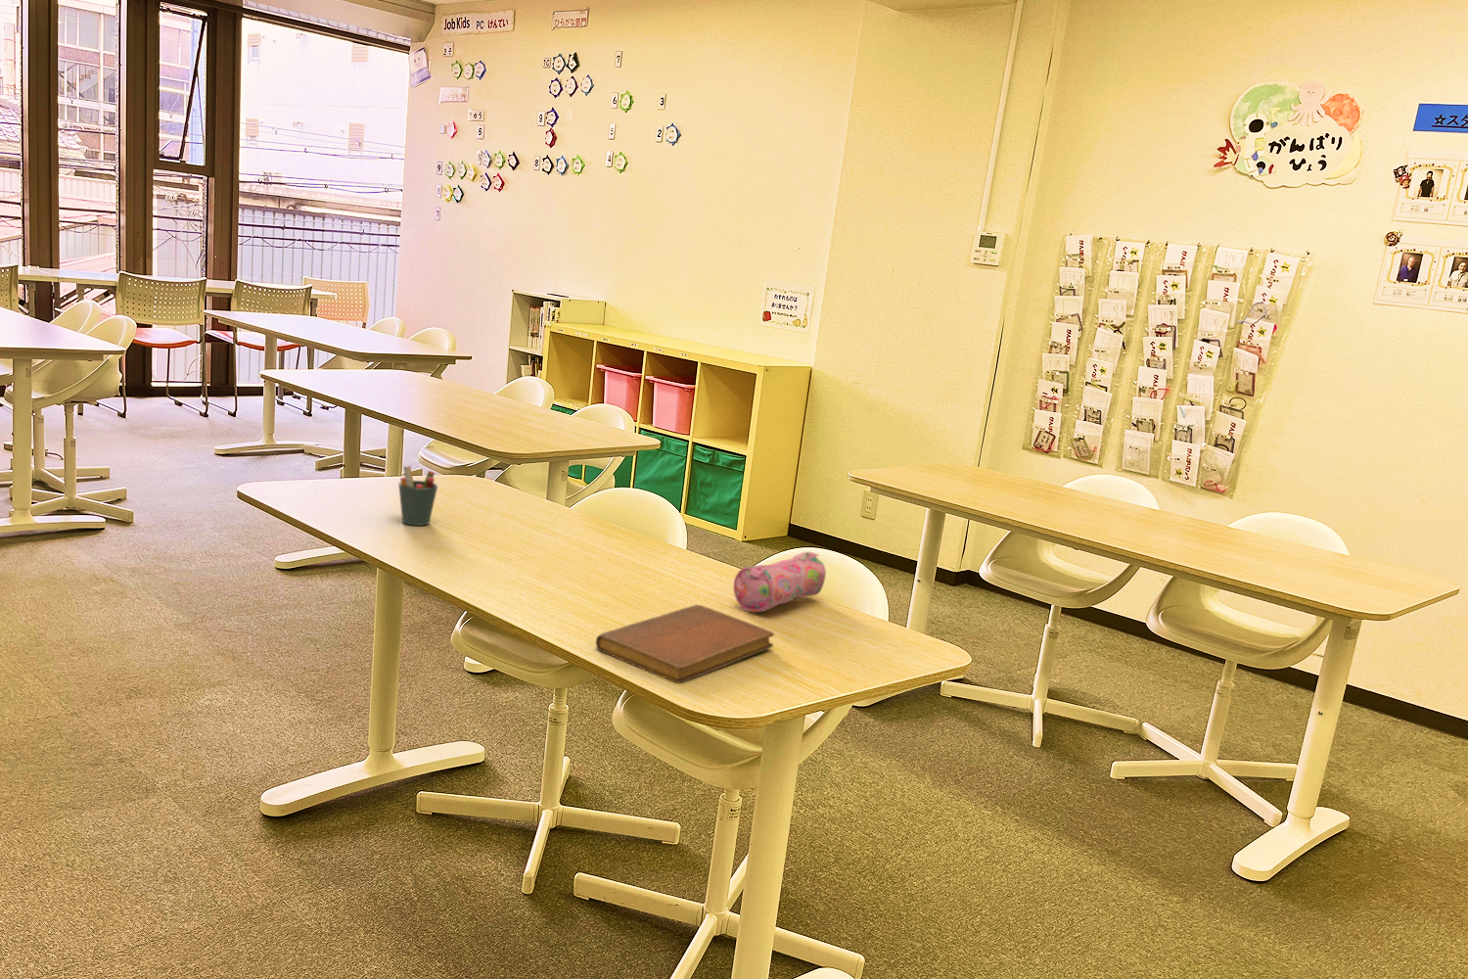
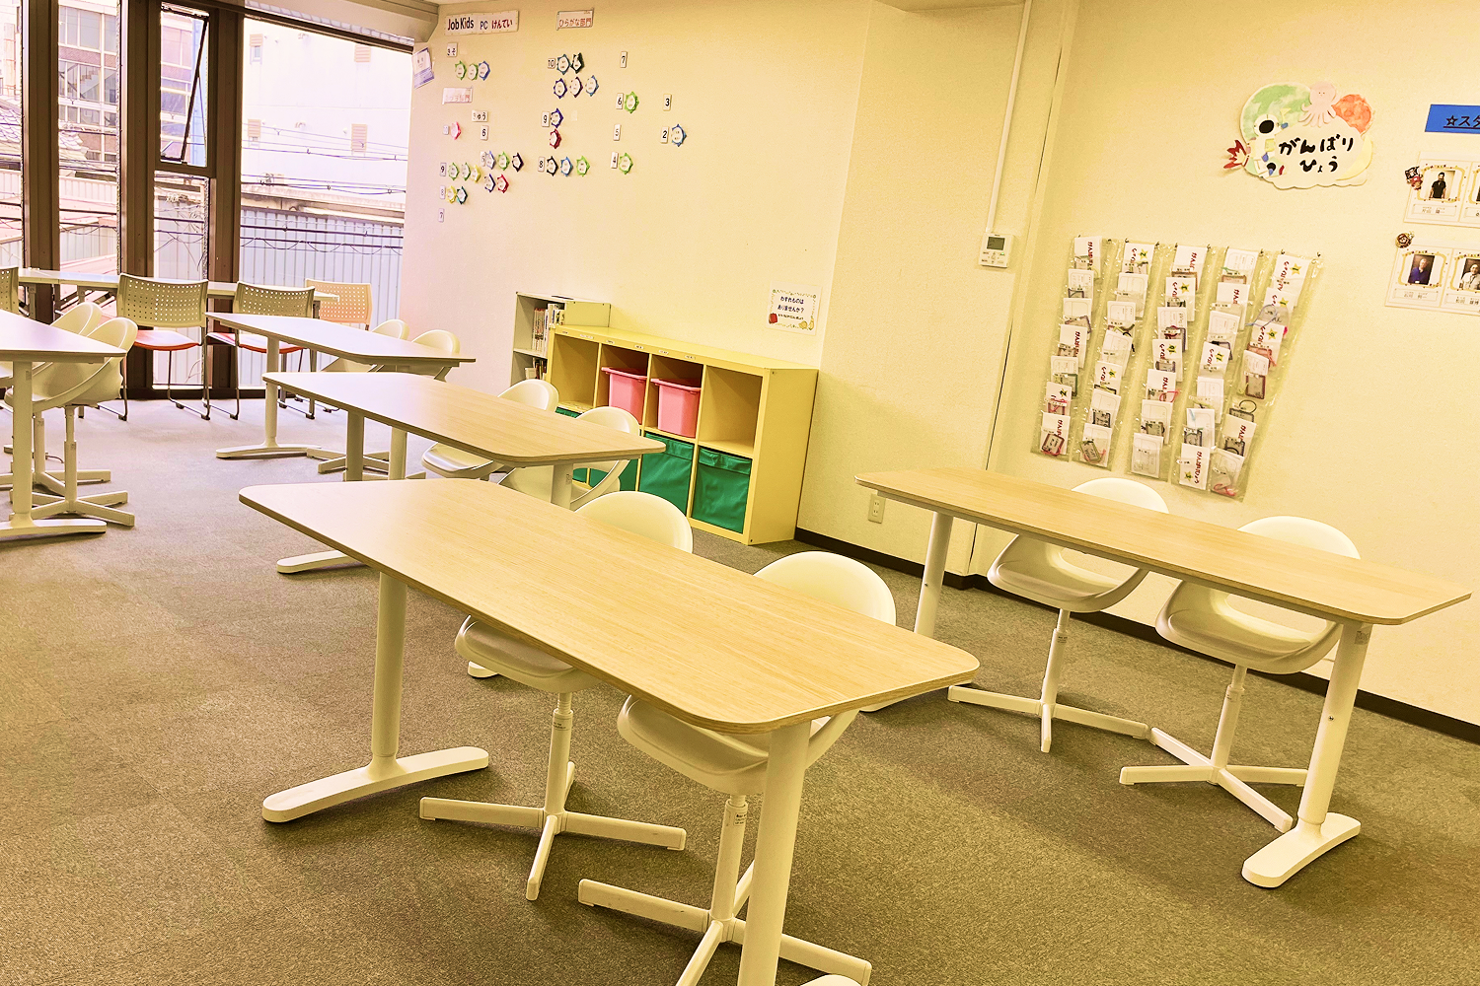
- notebook (687, 639)
- pen holder (417, 493)
- pencil case (781, 579)
